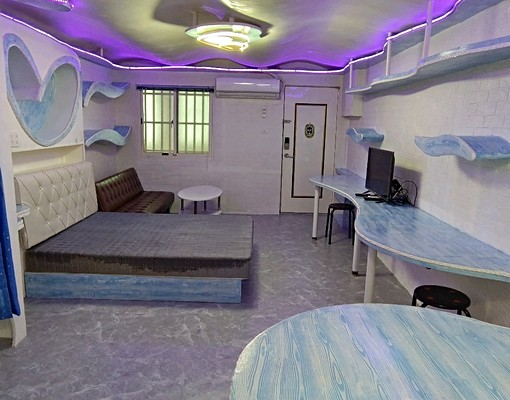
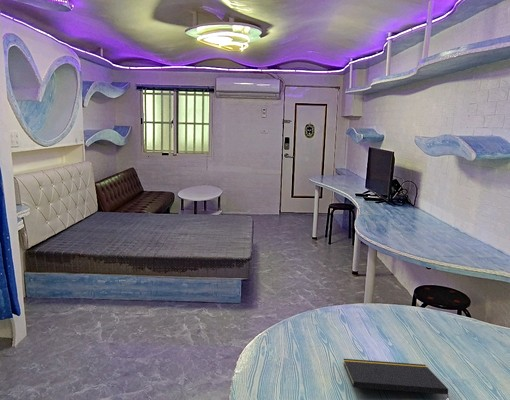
+ notepad (391, 375)
